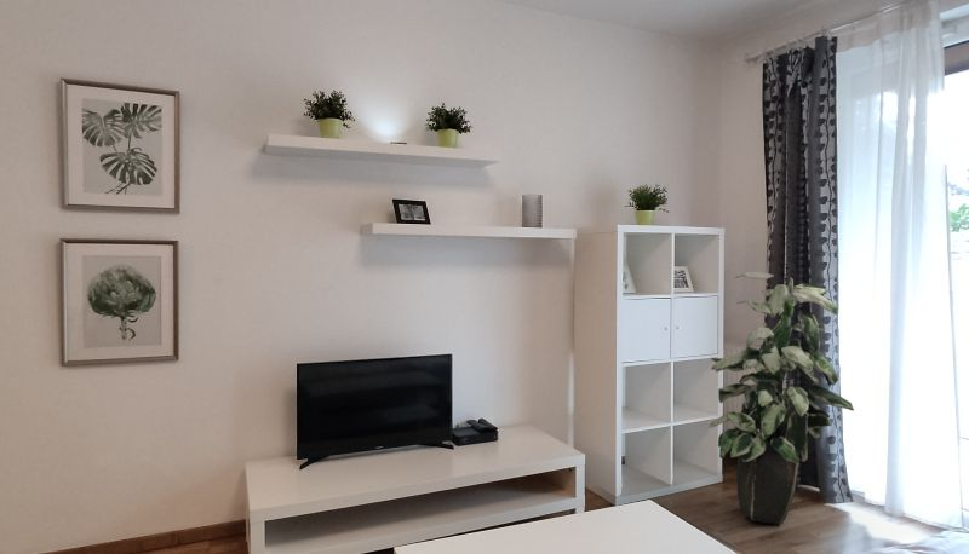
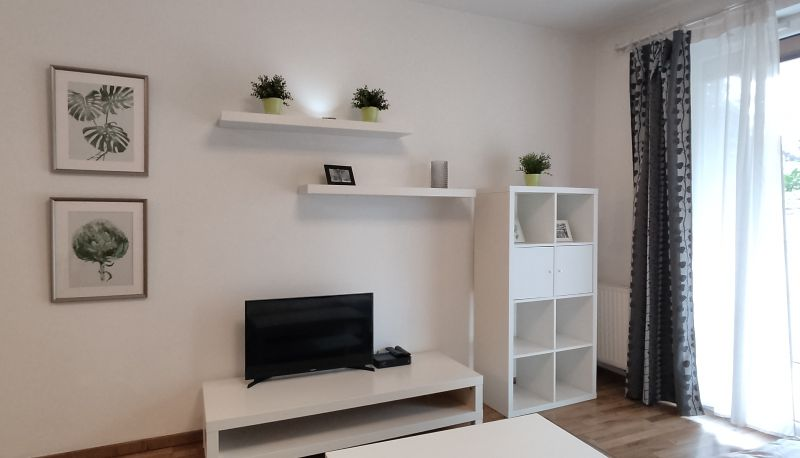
- indoor plant (769, 393)
